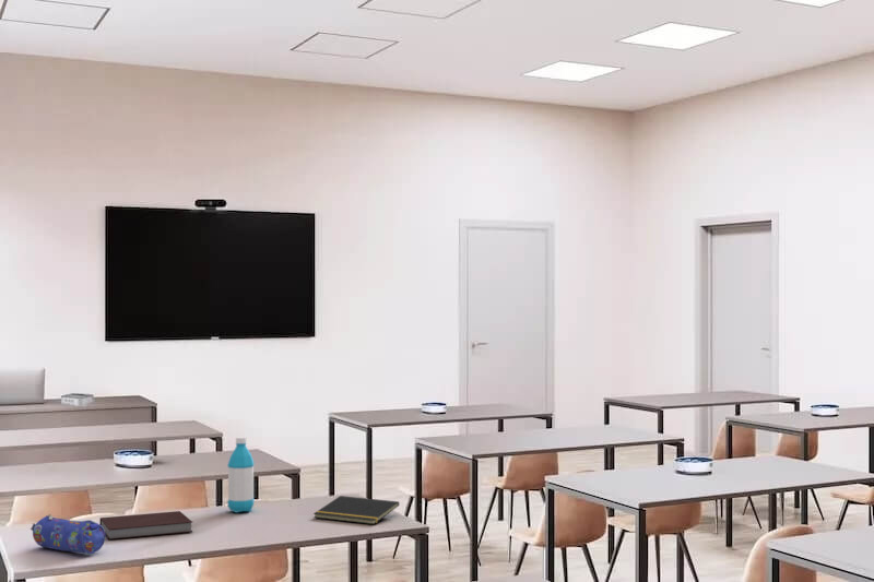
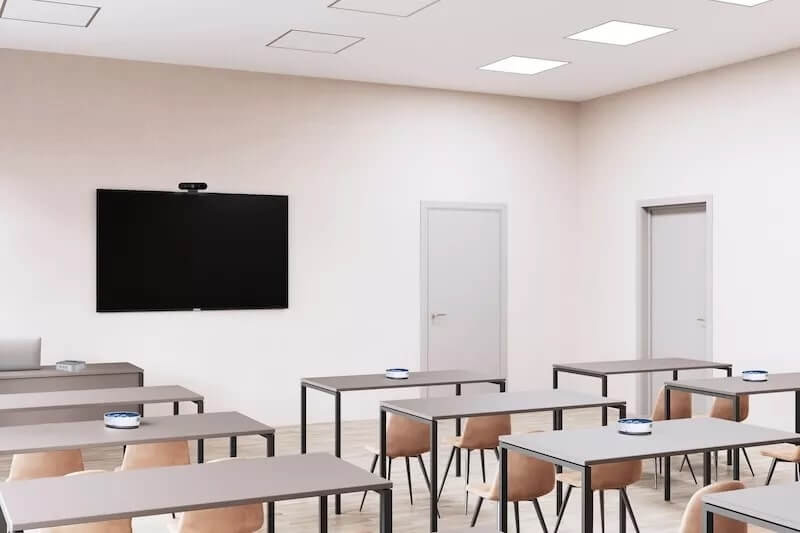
- water bottle (240, 474)
- notepad (356, 509)
- notebook (145, 524)
- pencil case (68, 533)
